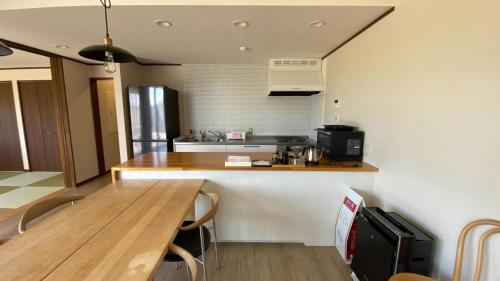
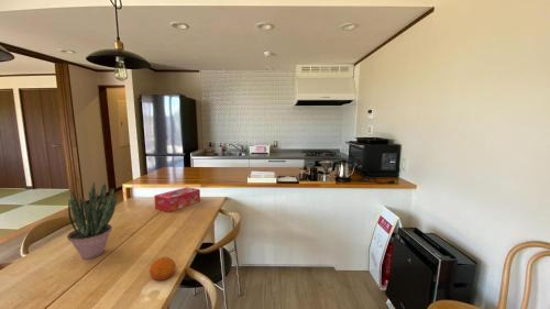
+ fruit (163, 267)
+ potted plant (94, 218)
+ tissue box (178, 198)
